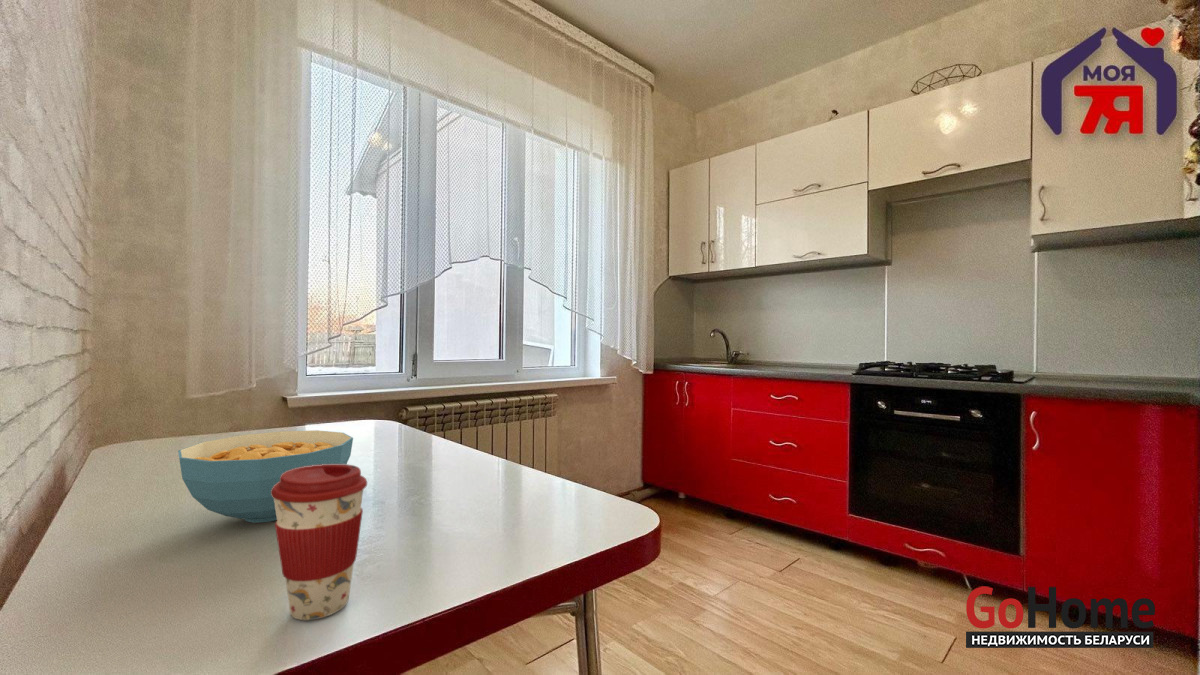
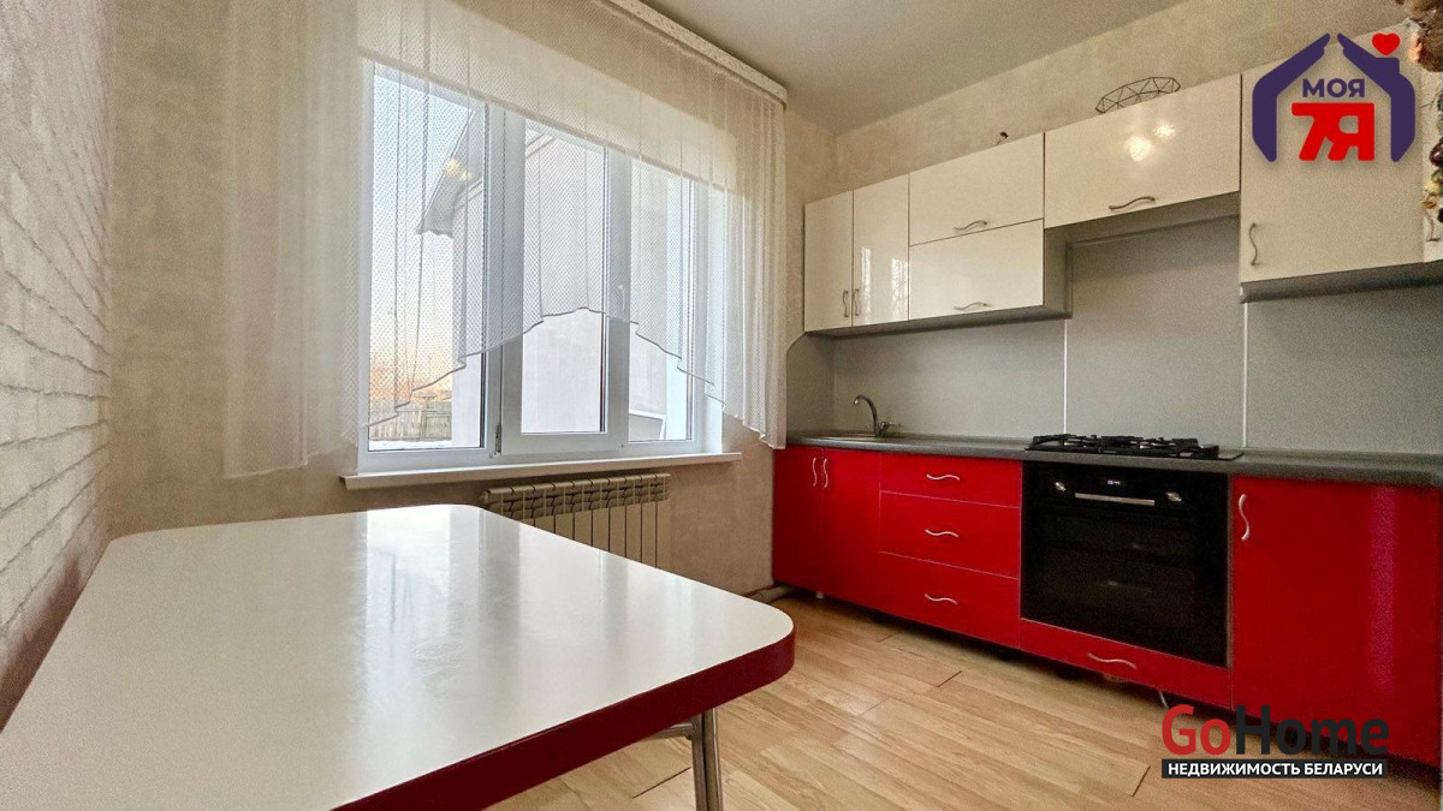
- coffee cup (320, 538)
- cereal bowl (271, 479)
